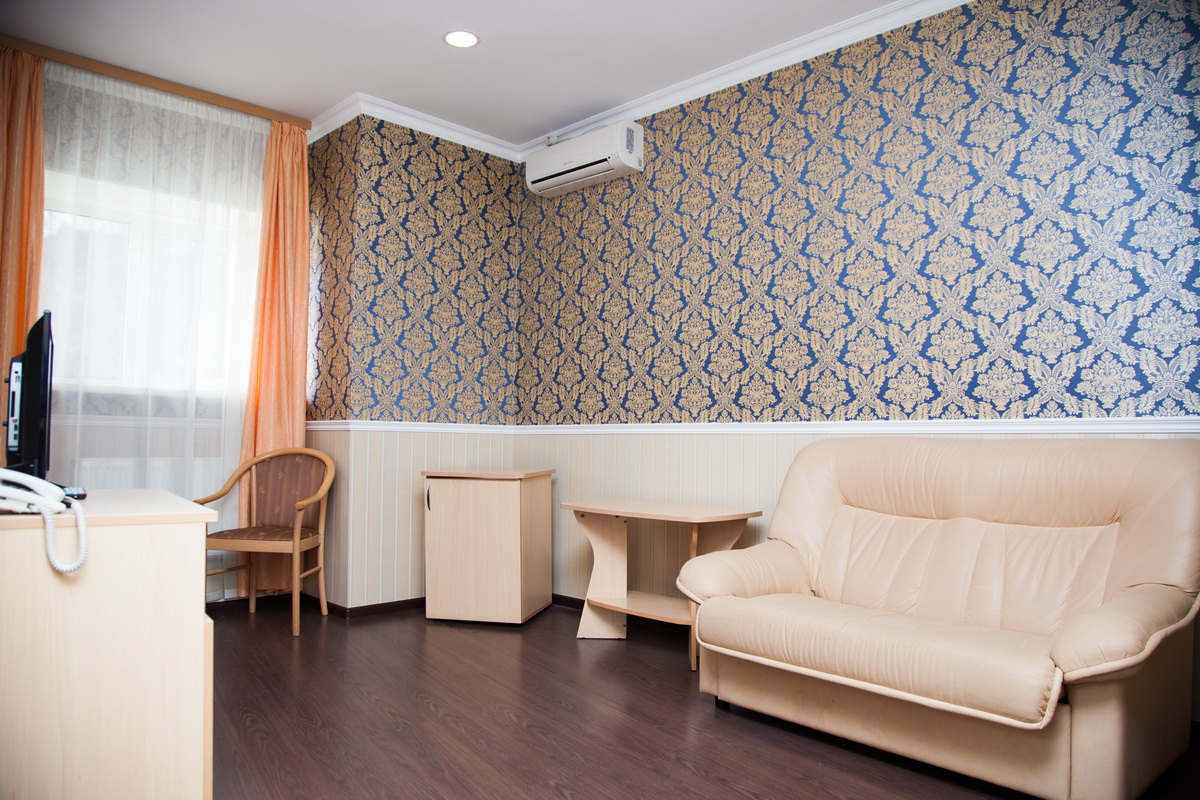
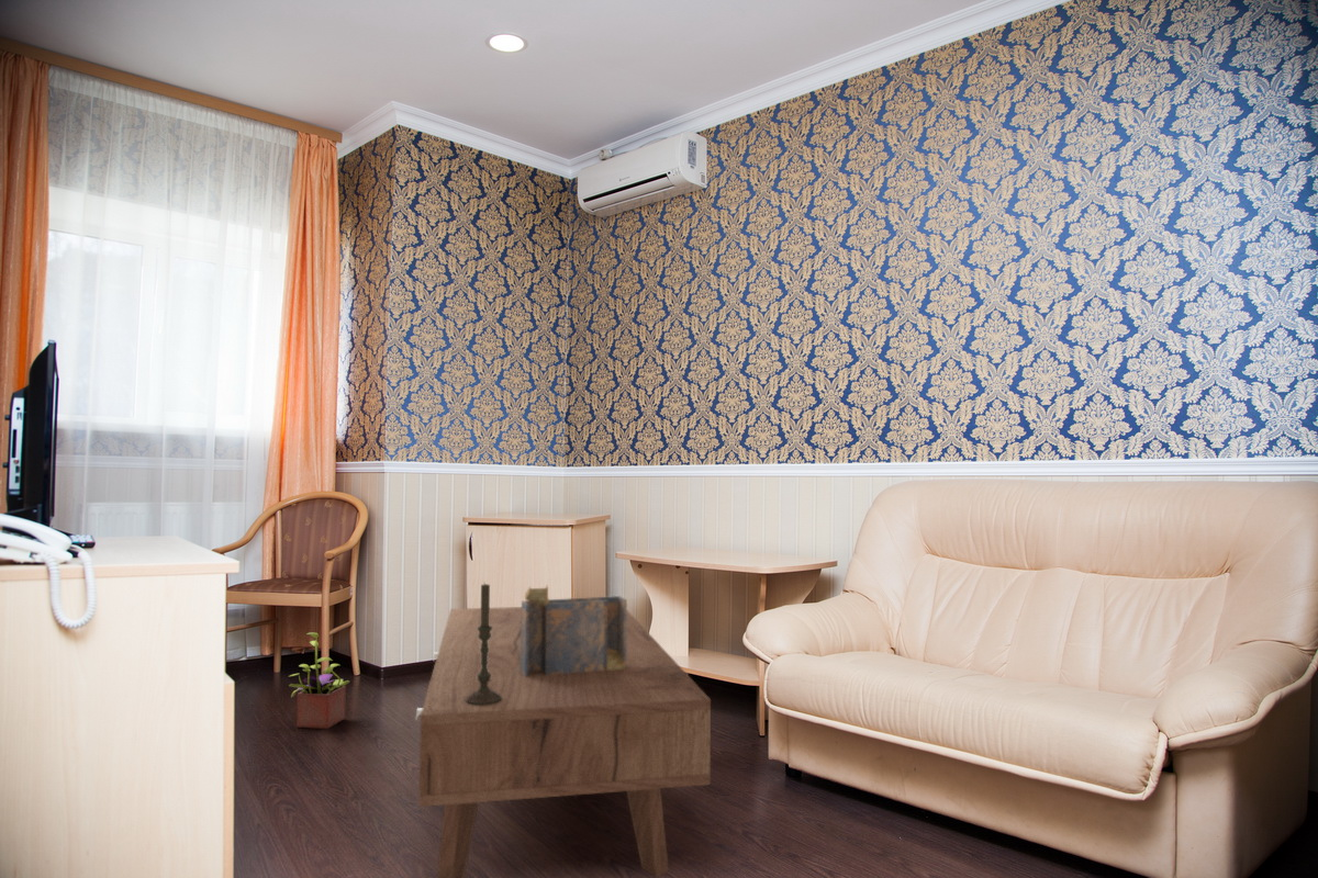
+ candle (484, 640)
+ coffee table (543, 724)
+ books (574, 624)
+ potted plant (320, 675)
